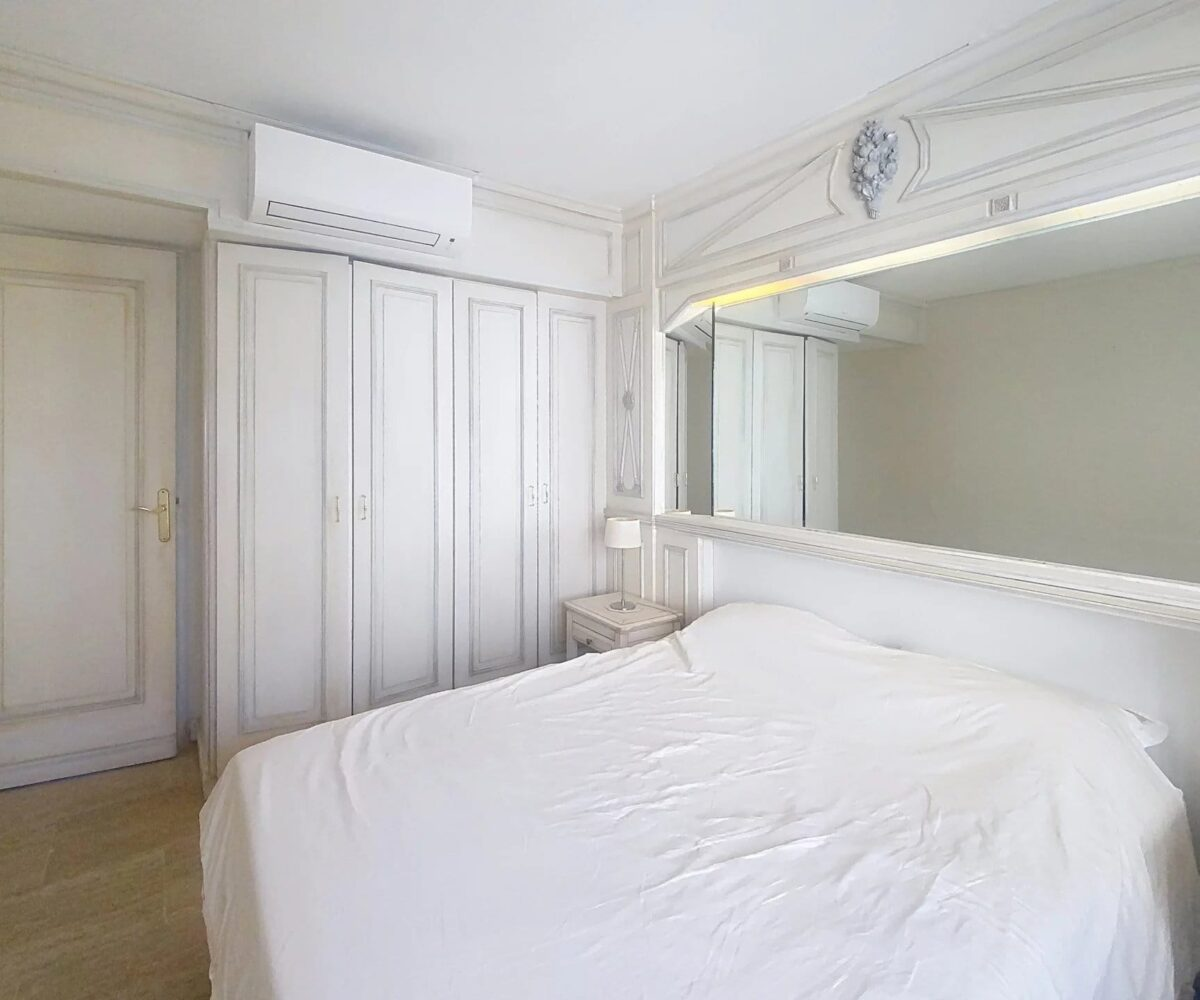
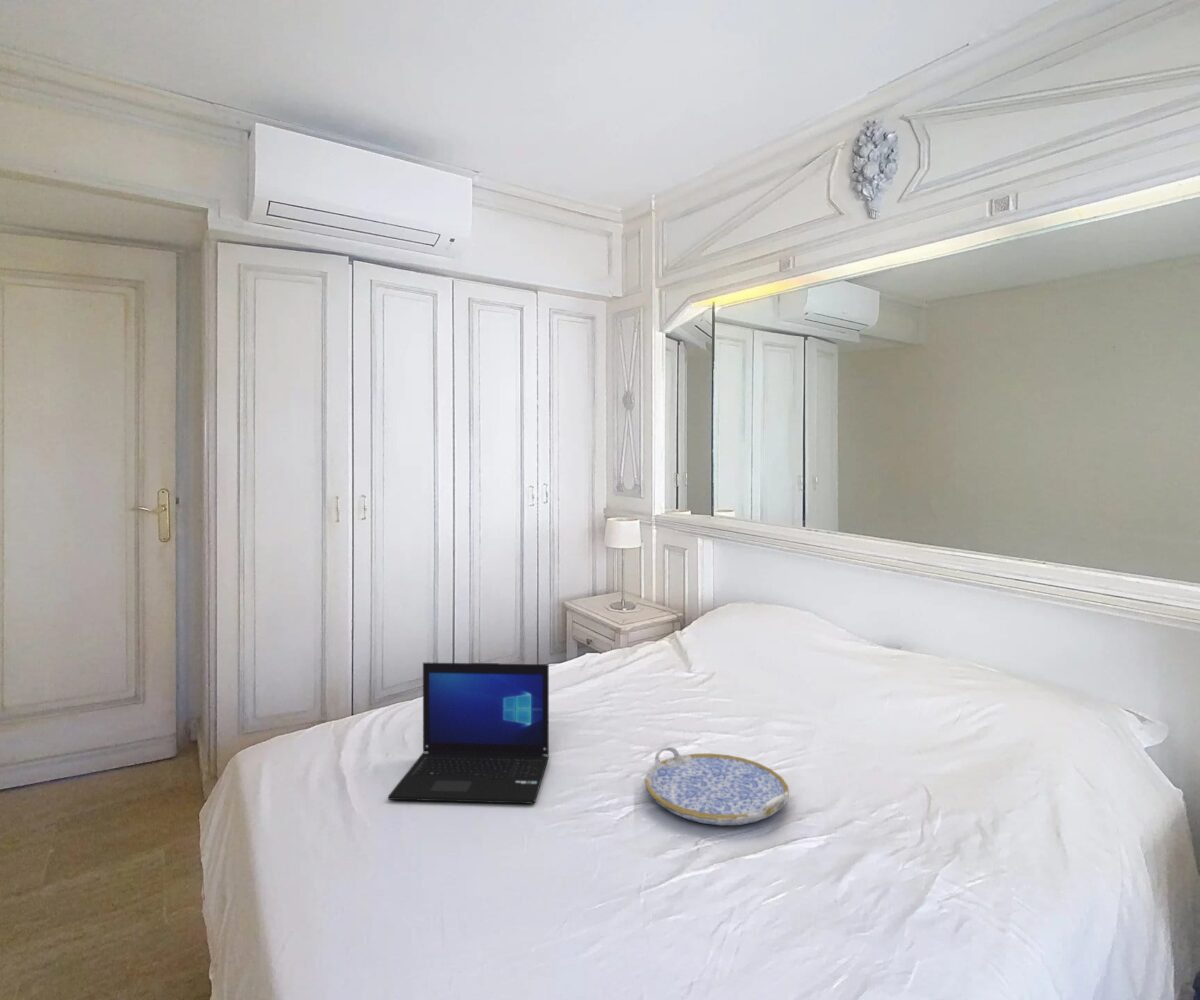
+ serving tray (715, 784)
+ laptop (474, 727)
